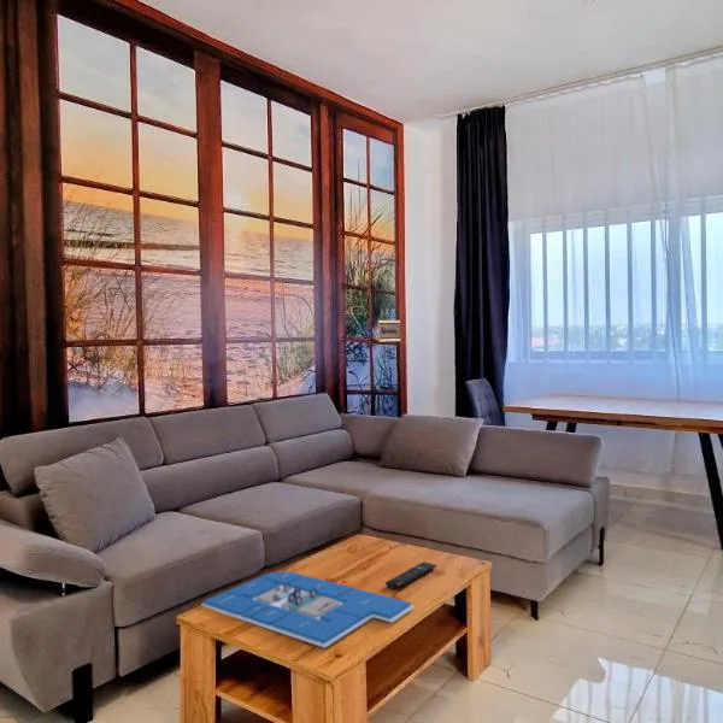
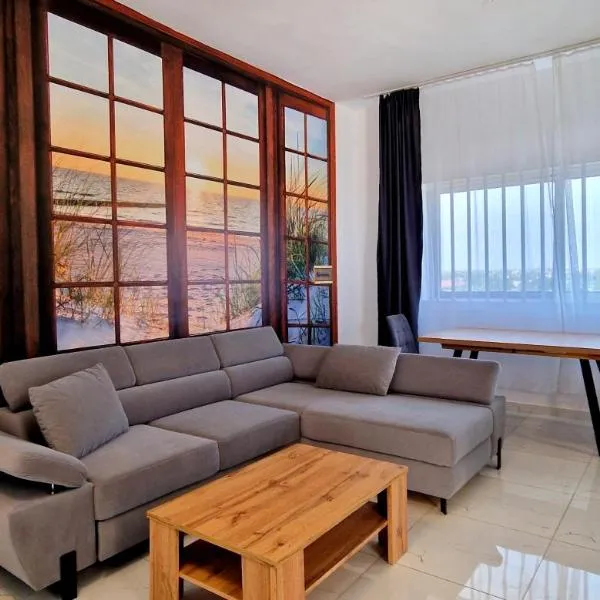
- board game (306, 599)
- remote control (411, 575)
